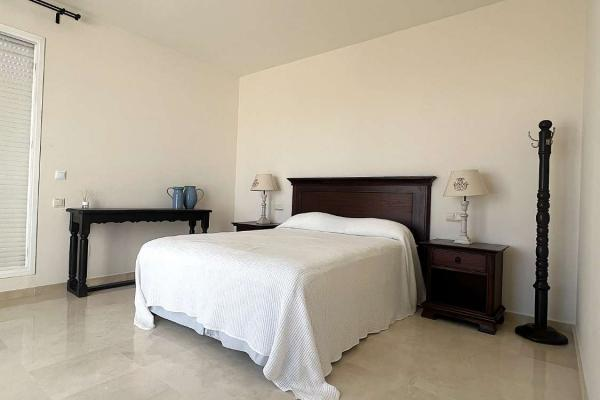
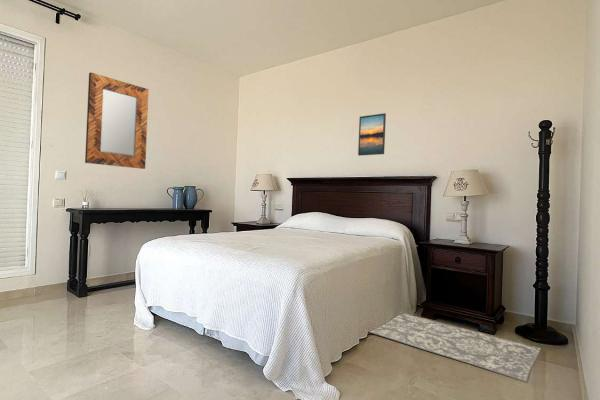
+ rug (433, 334)
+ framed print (371, 134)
+ home mirror (118, 123)
